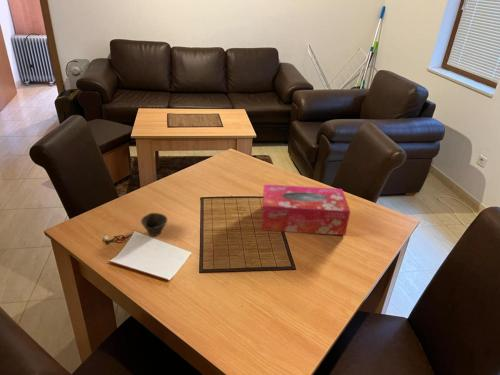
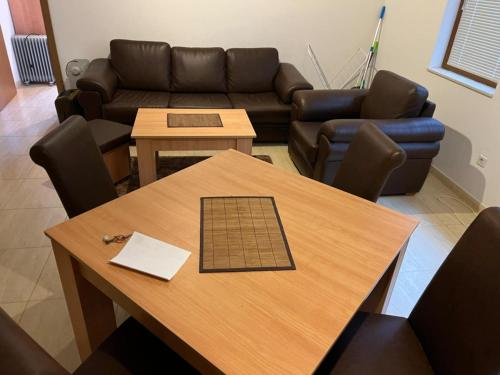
- tissue box (303, 208)
- cup (154, 224)
